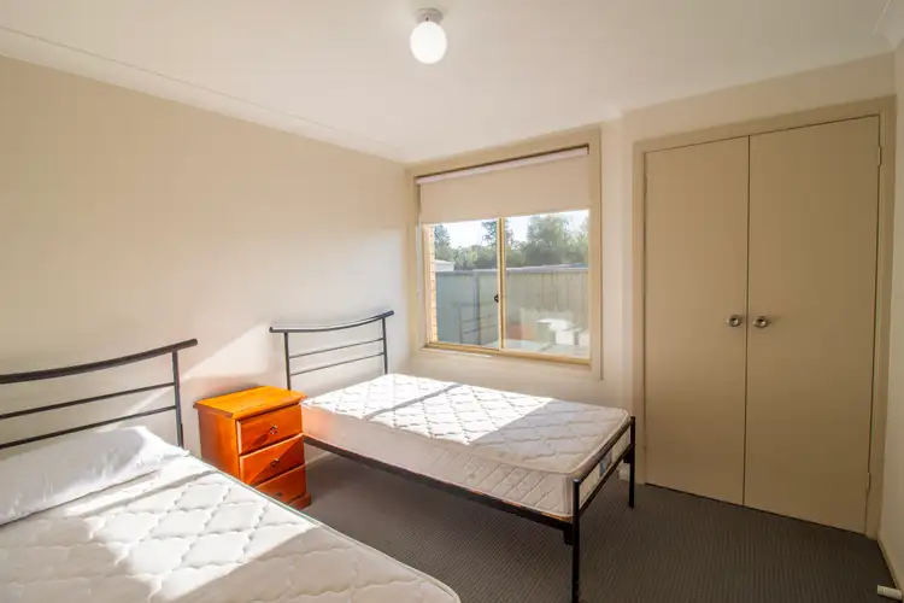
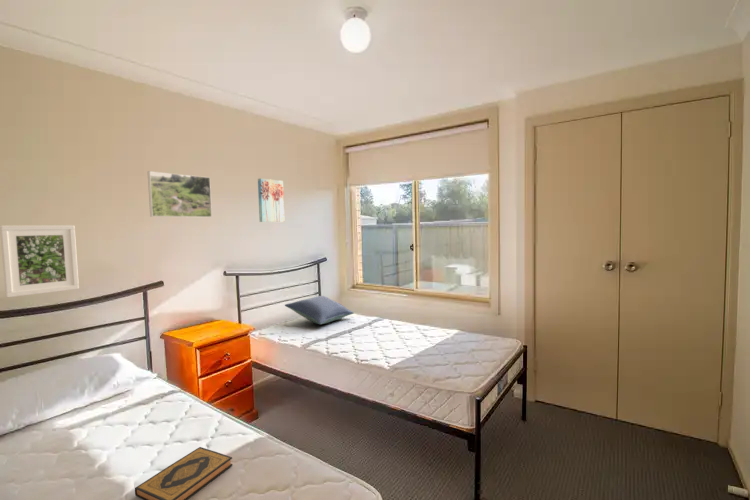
+ pillow (320, 309)
+ wall art (271, 200)
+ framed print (41, 259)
+ hardback book (186, 475)
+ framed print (181, 195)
